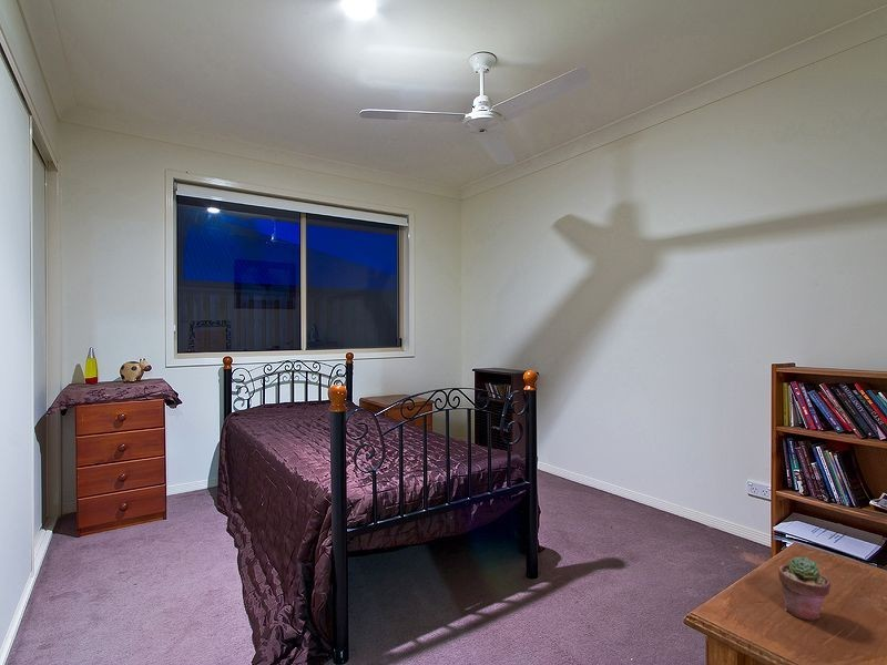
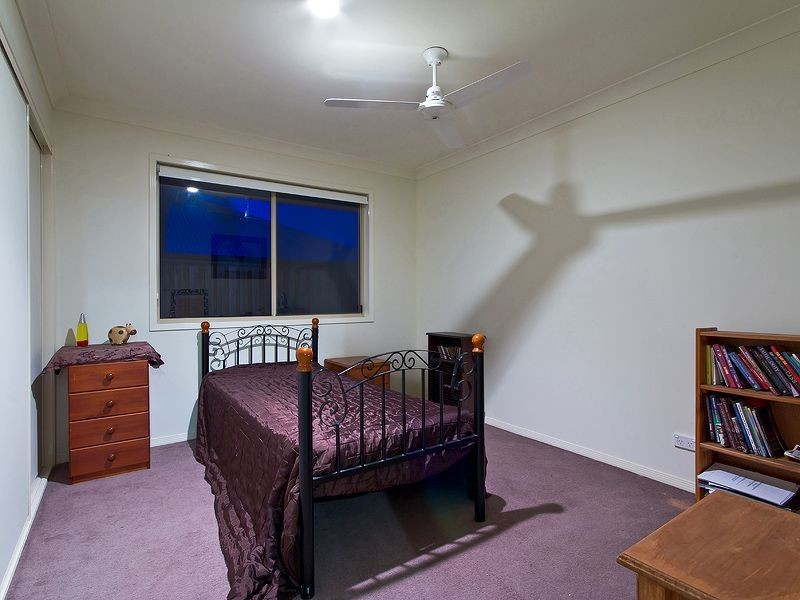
- potted succulent (803, 585)
